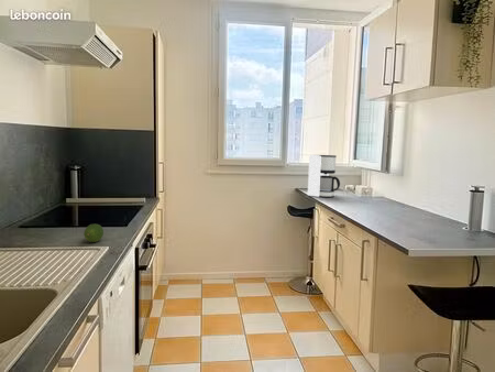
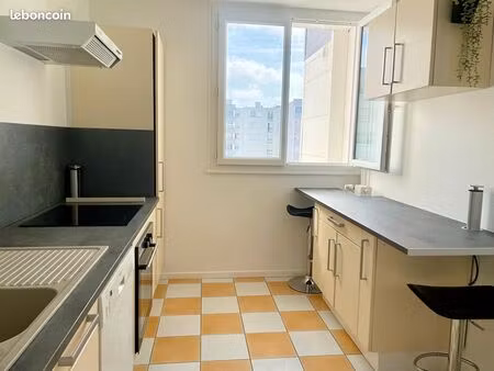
- coffee maker (326, 175)
- fruit (94, 232)
